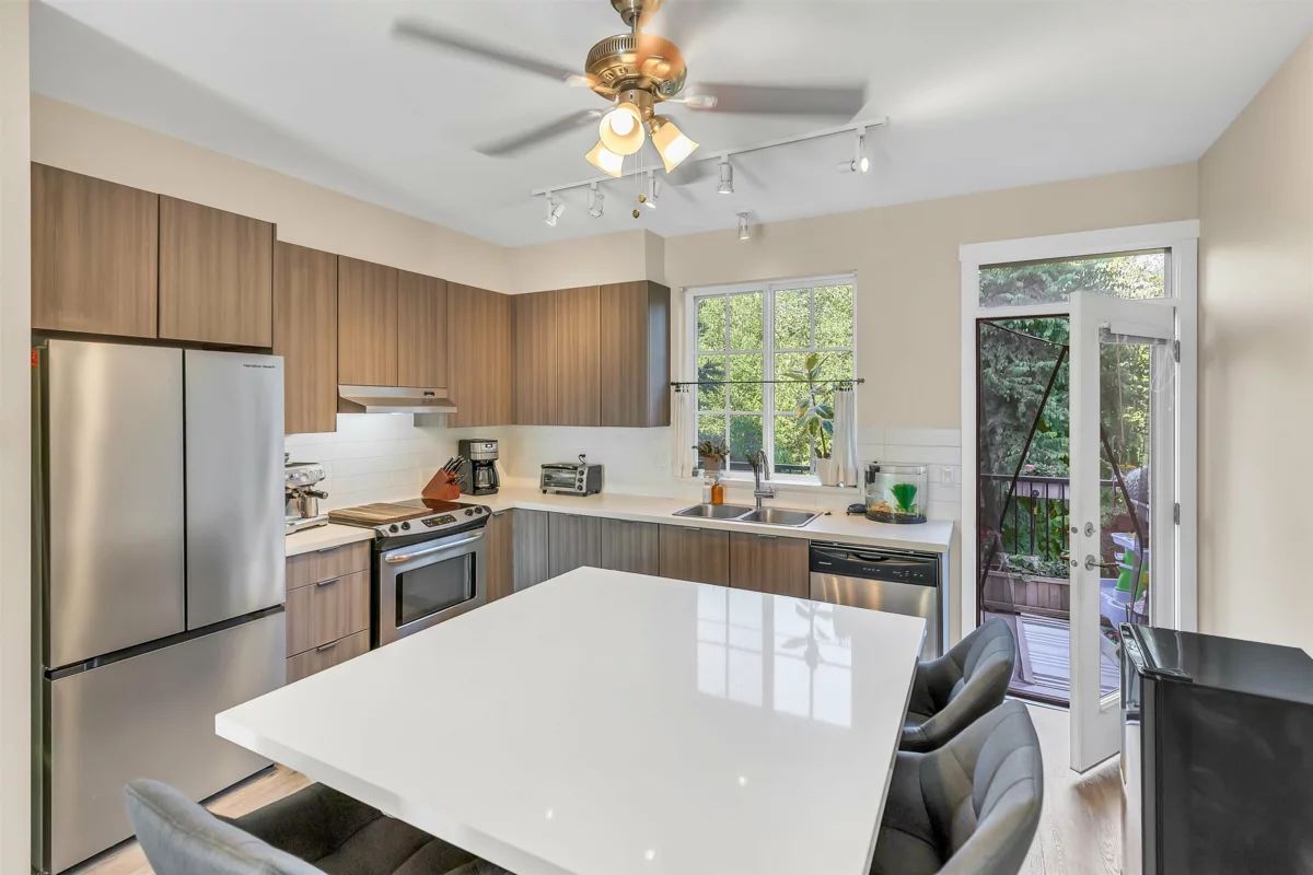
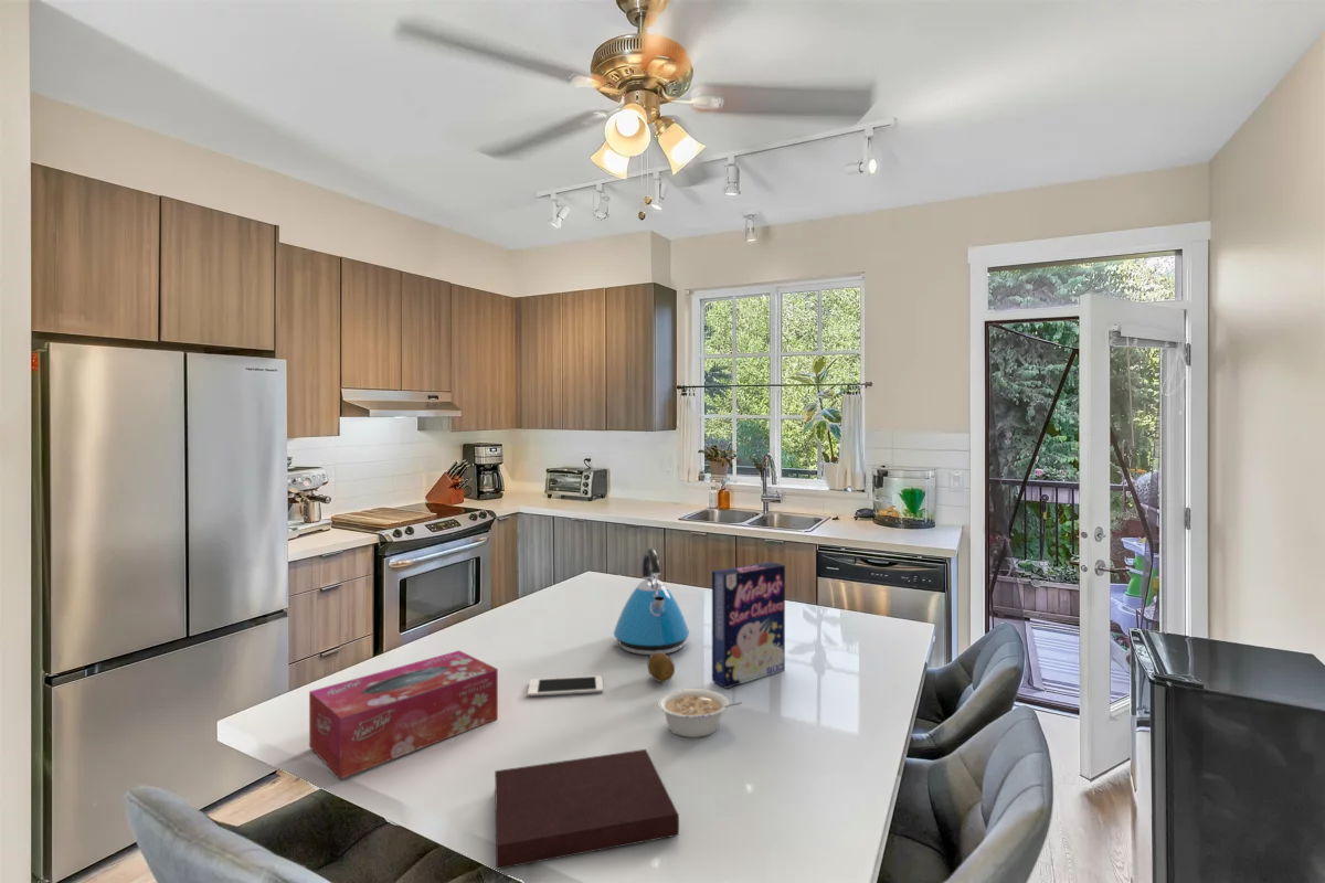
+ fruit (660, 667)
+ notebook (581, 801)
+ cell phone (565, 685)
+ tissue box (407, 705)
+ kettle (650, 595)
+ cereal box (749, 621)
+ legume (696, 711)
